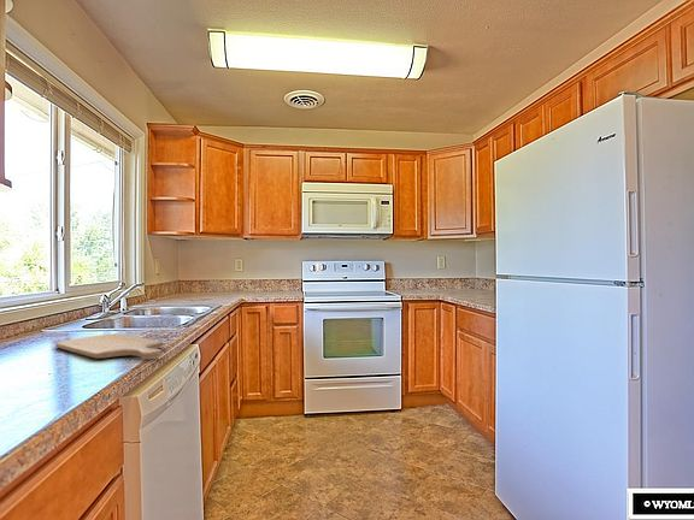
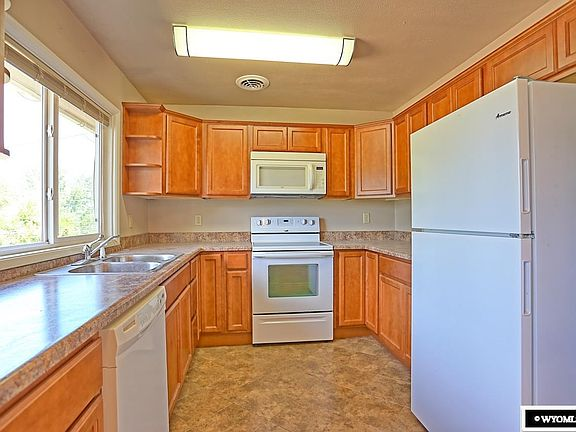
- chopping board (118, 345)
